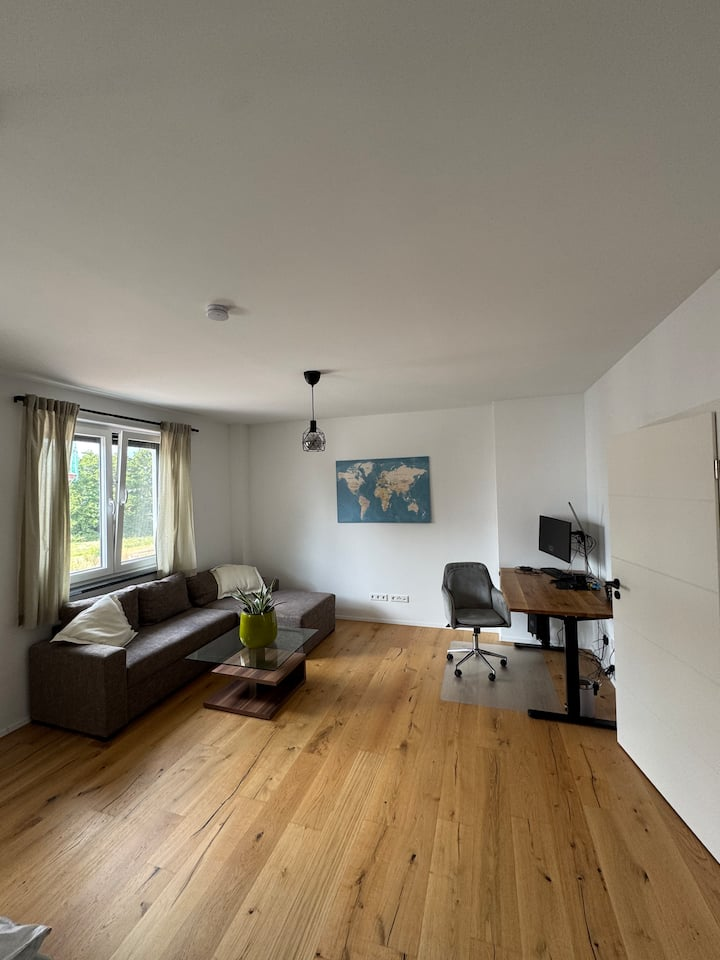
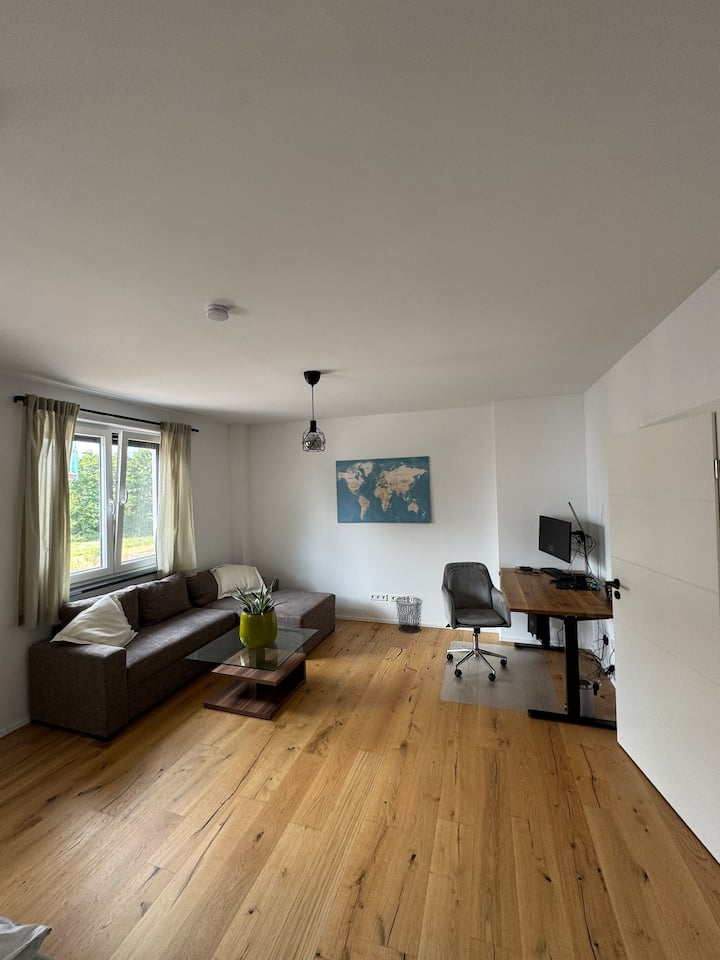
+ waste bin (409, 614)
